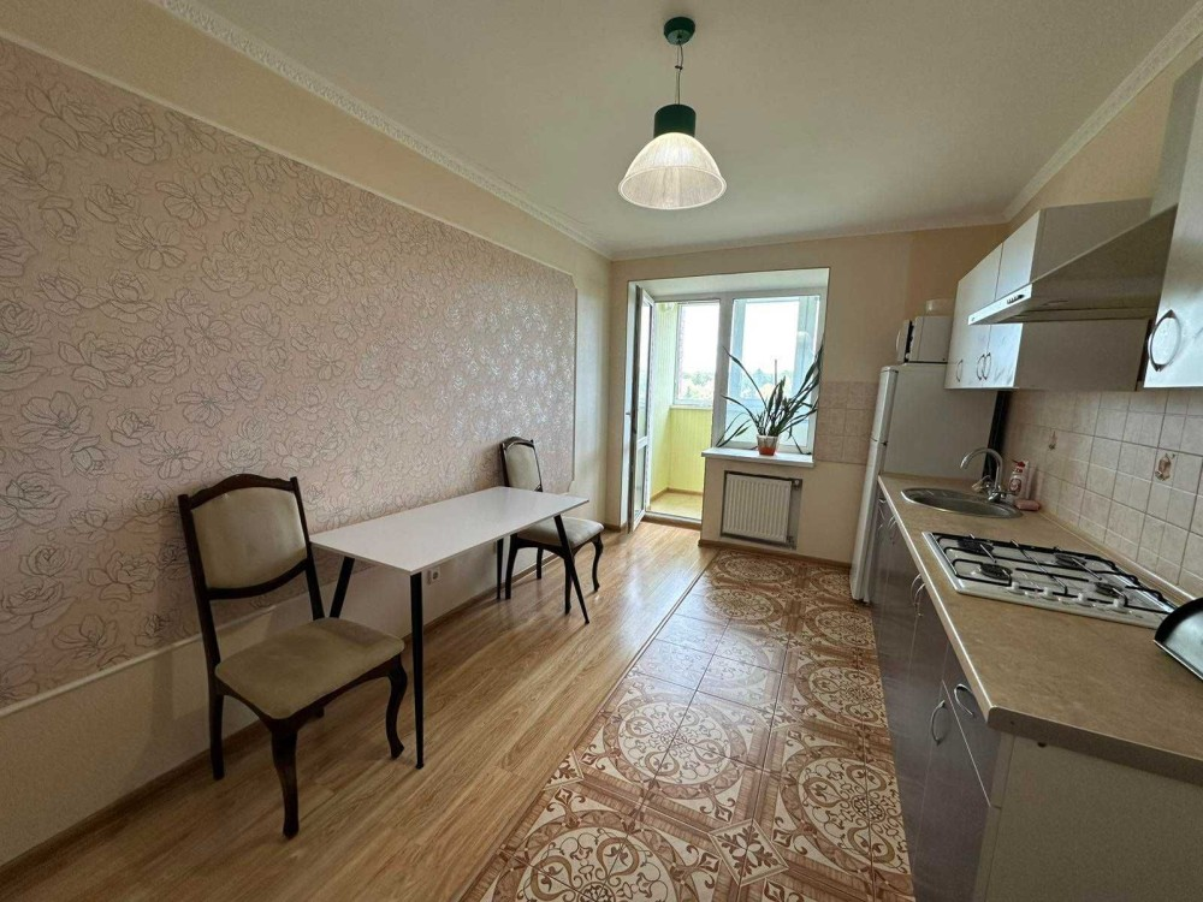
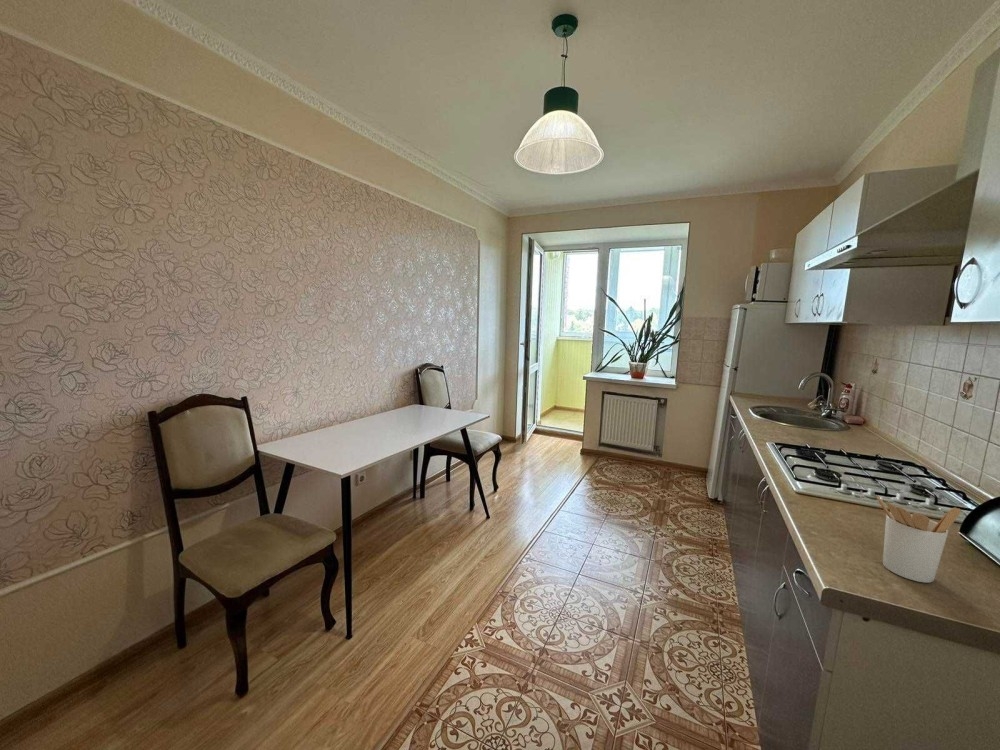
+ utensil holder (910, 537)
